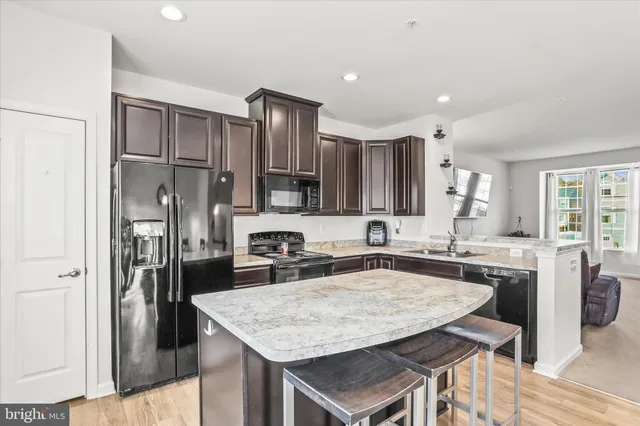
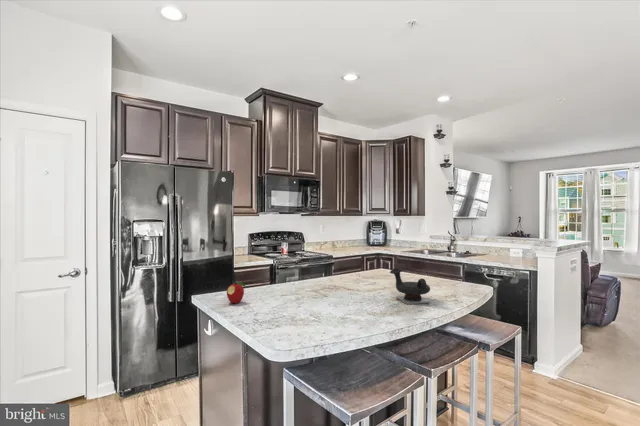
+ teapot (411, 285)
+ fruit (236, 292)
